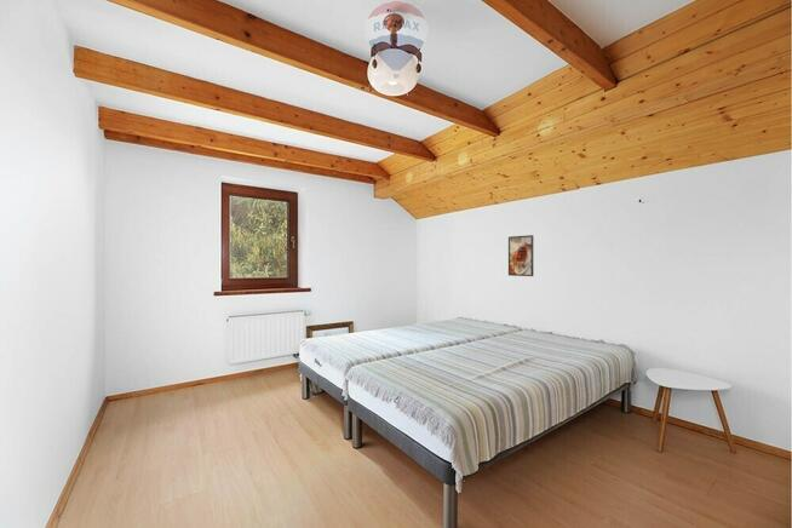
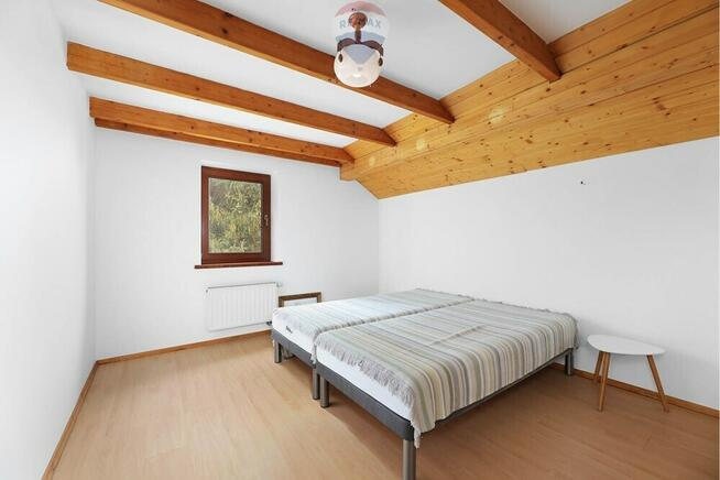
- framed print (520, 256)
